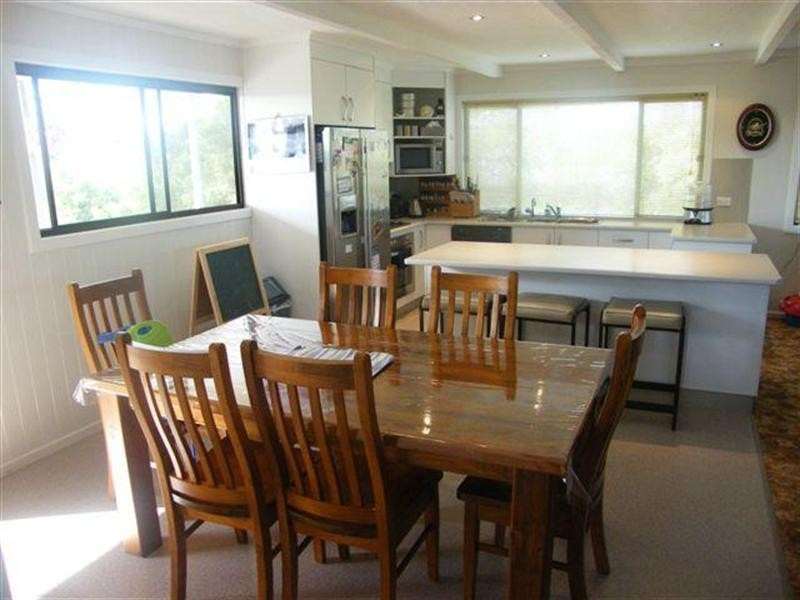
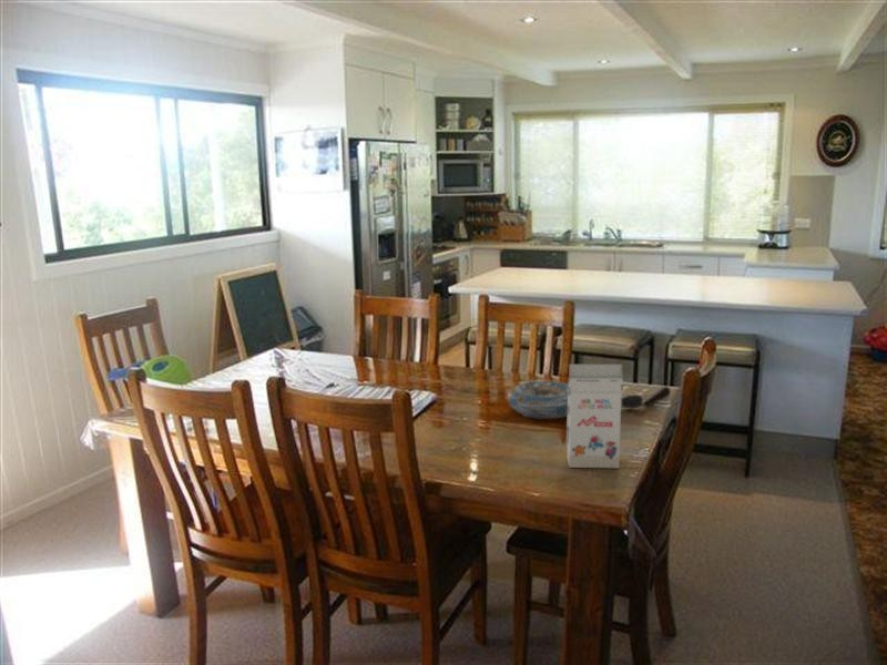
+ gift box (593, 413)
+ decorative bowl (544, 398)
+ spoon (641, 397)
